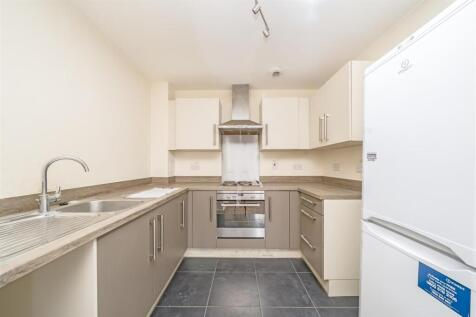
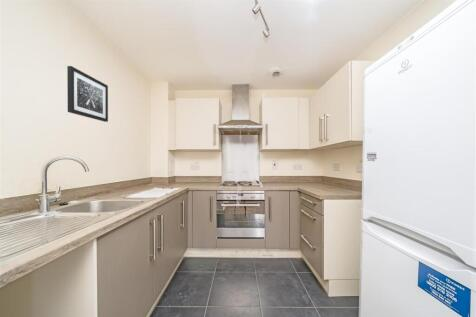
+ wall art (90, 97)
